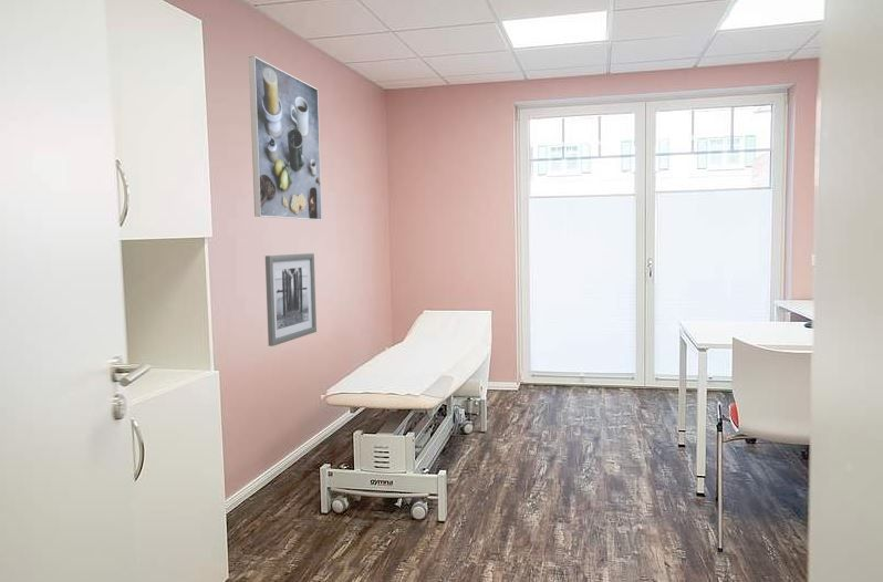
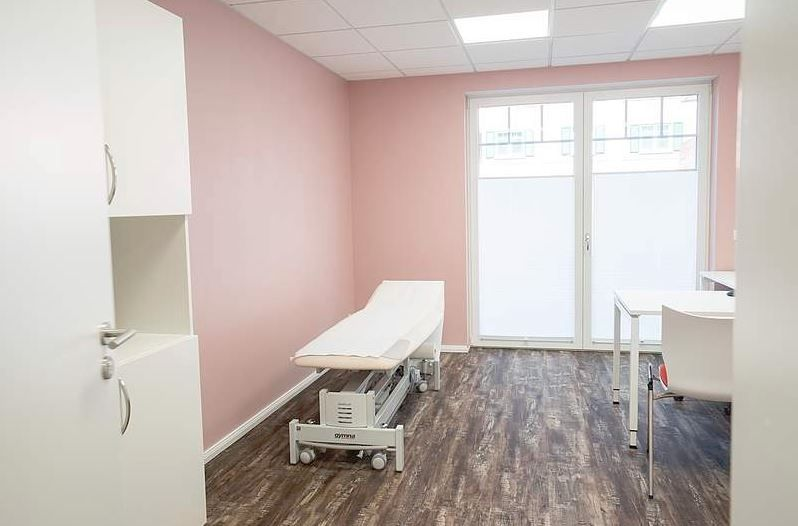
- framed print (289, 146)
- wall art (292, 297)
